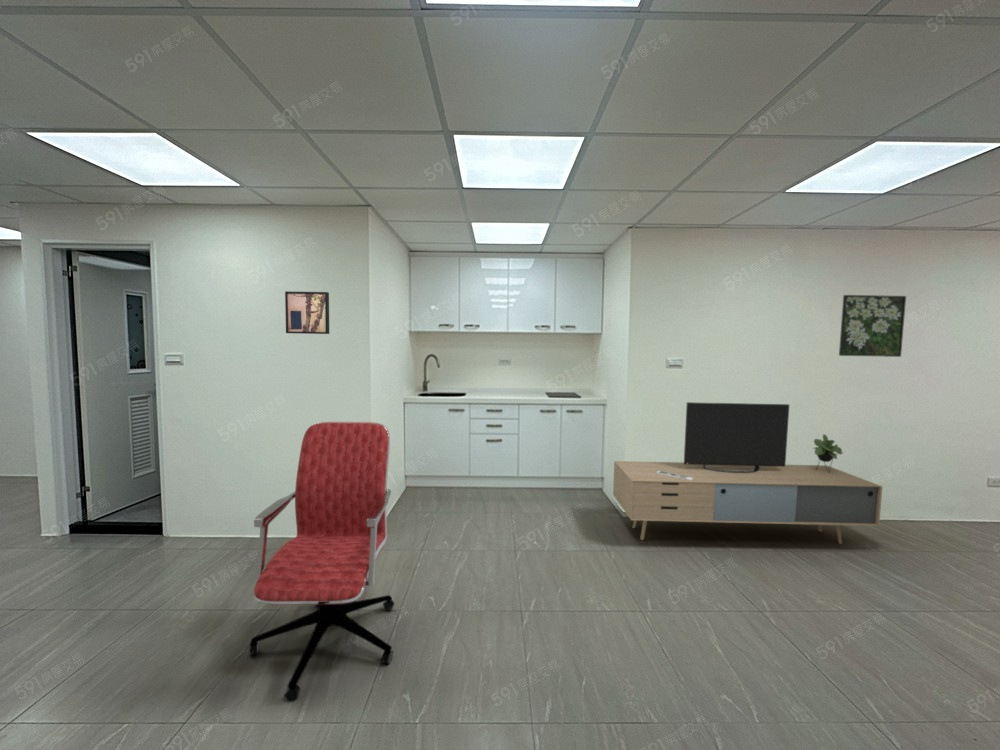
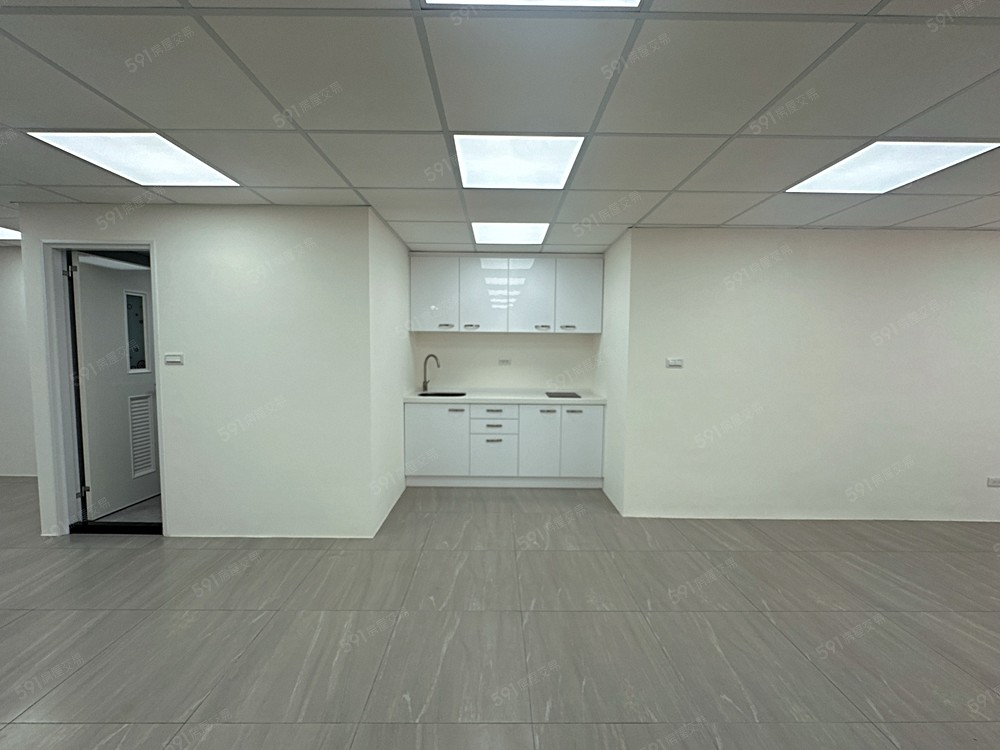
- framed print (872, 326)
- media console (736, 470)
- wall art (307, 312)
- office chair (326, 540)
